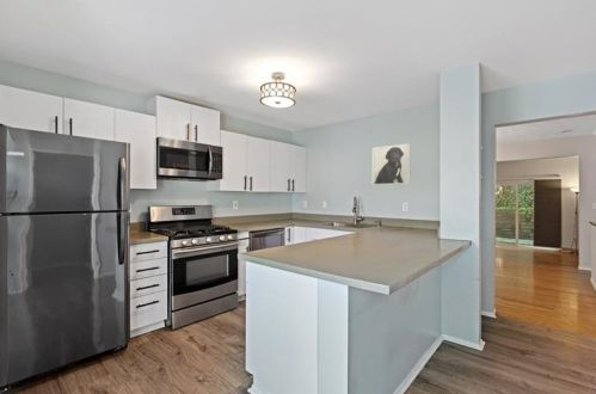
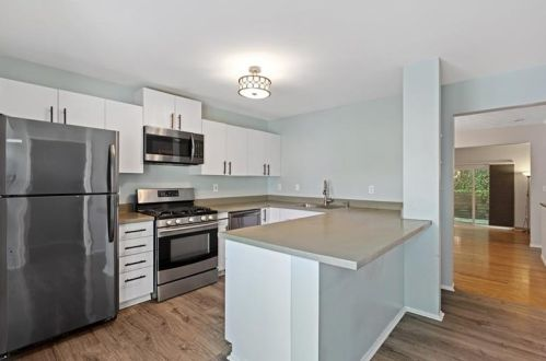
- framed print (389, 165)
